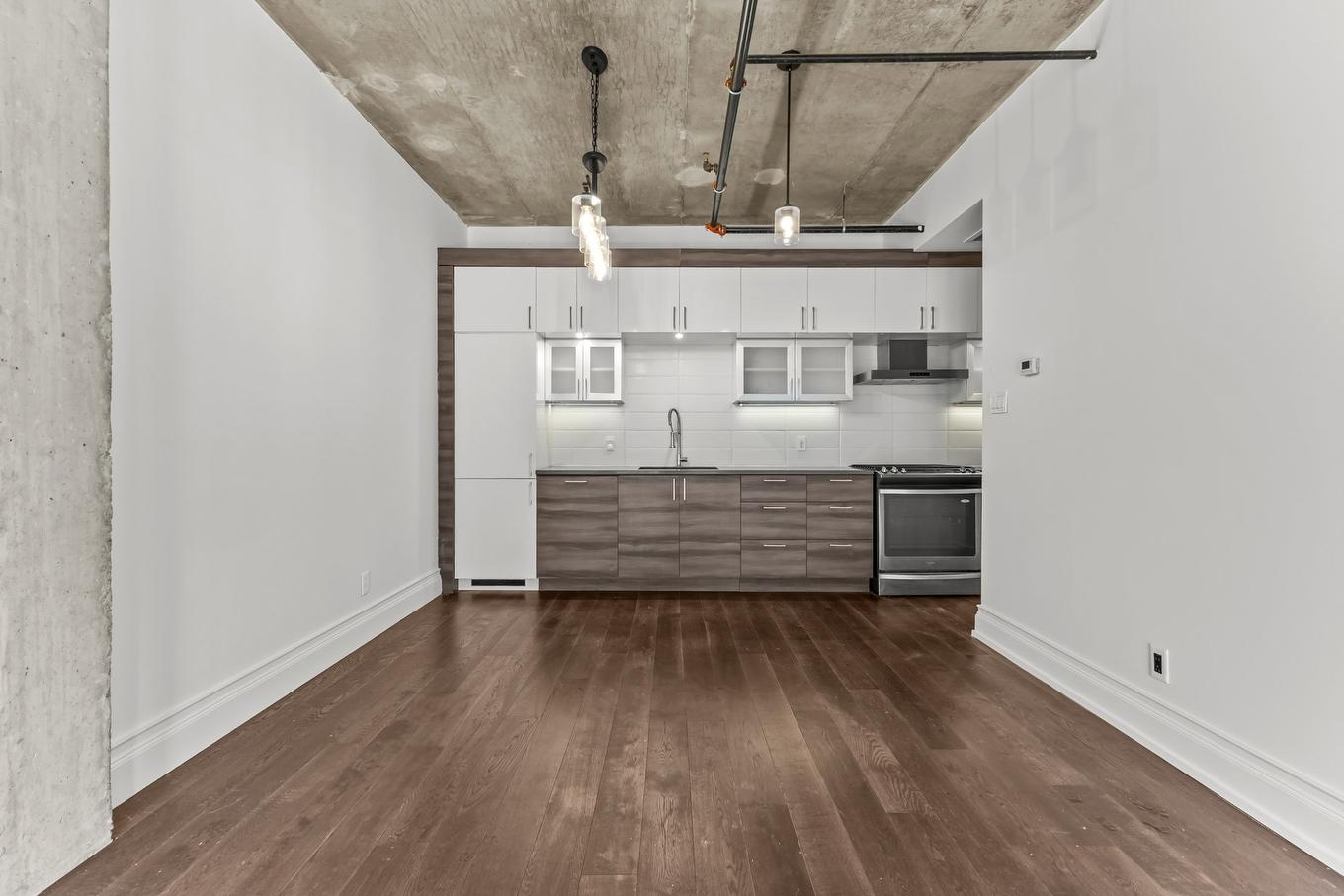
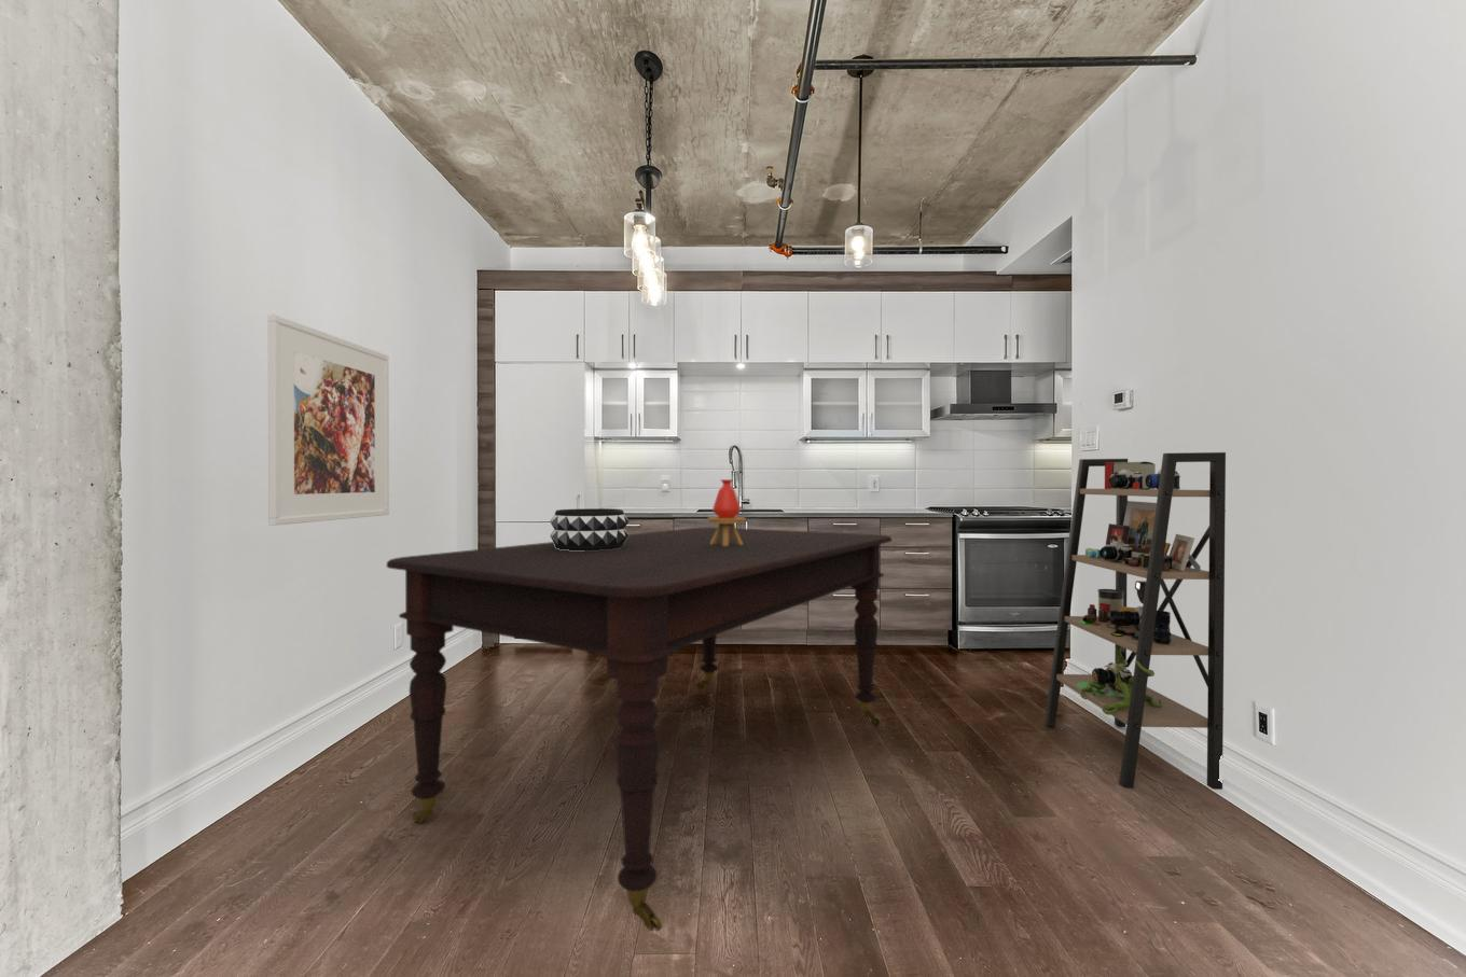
+ dining table (678, 651)
+ shelving unit (1123, 604)
+ vase (726, 510)
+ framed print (336, 429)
+ decorative bowl (590, 528)
